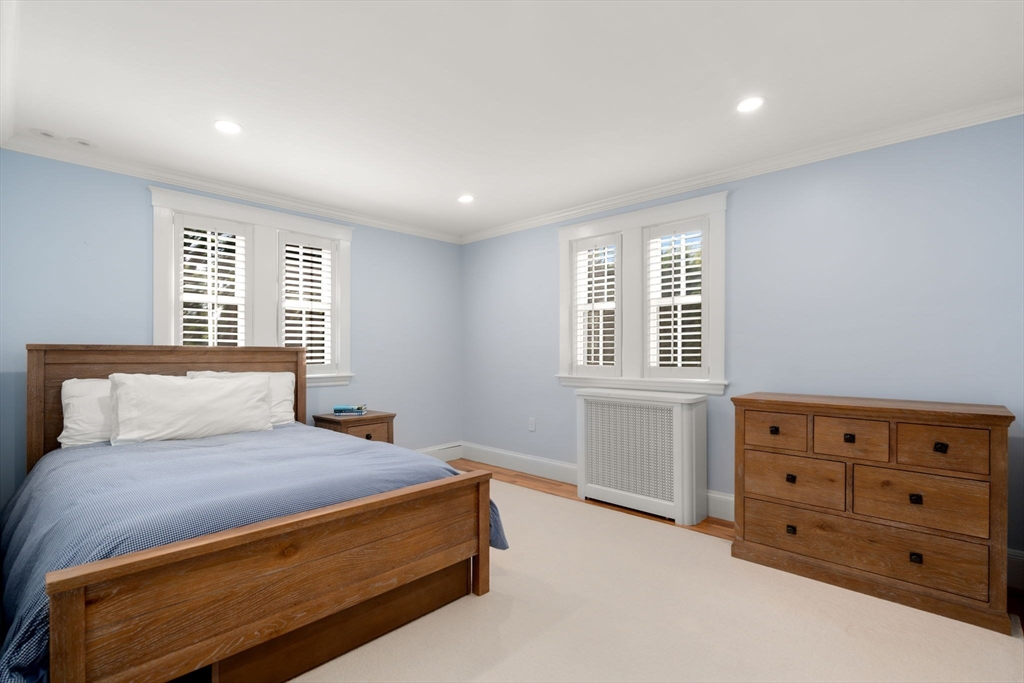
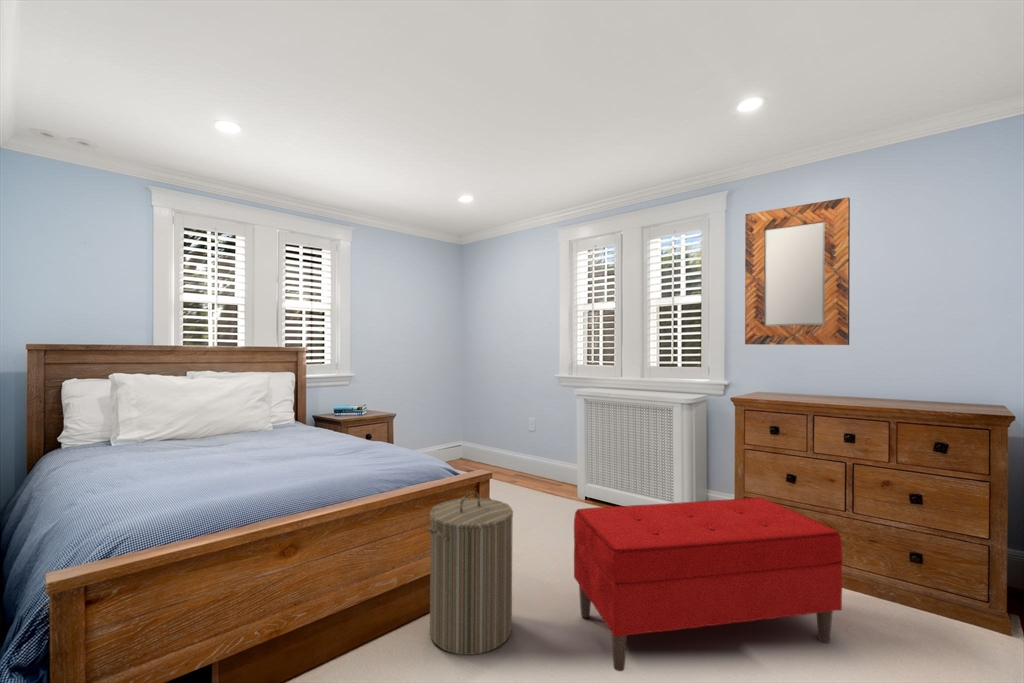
+ home mirror (794, 275)
+ laundry hamper (471, 560)
+ bench (699, 573)
